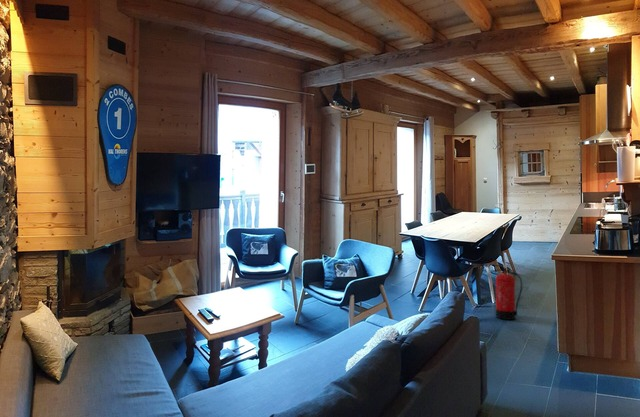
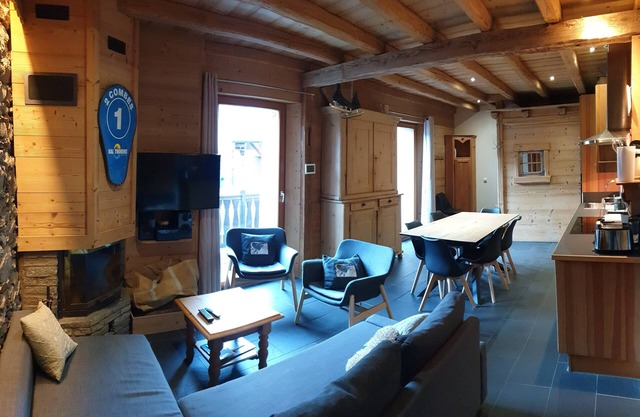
- fire extinguisher (507, 291)
